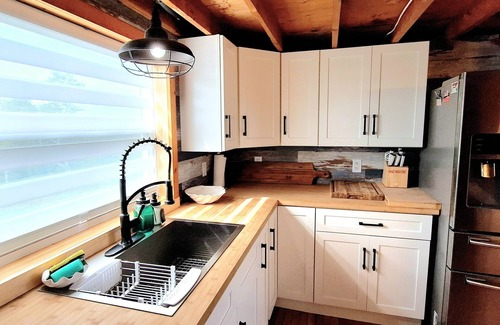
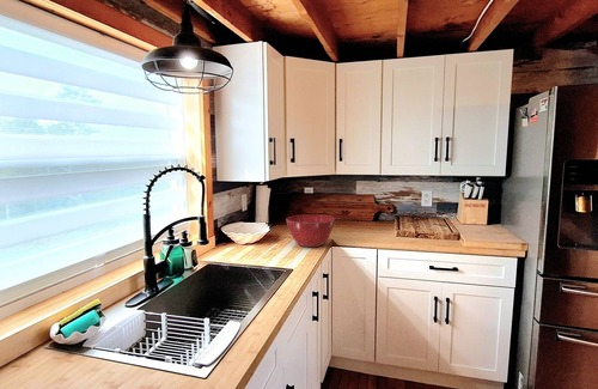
+ mixing bowl (310, 231)
